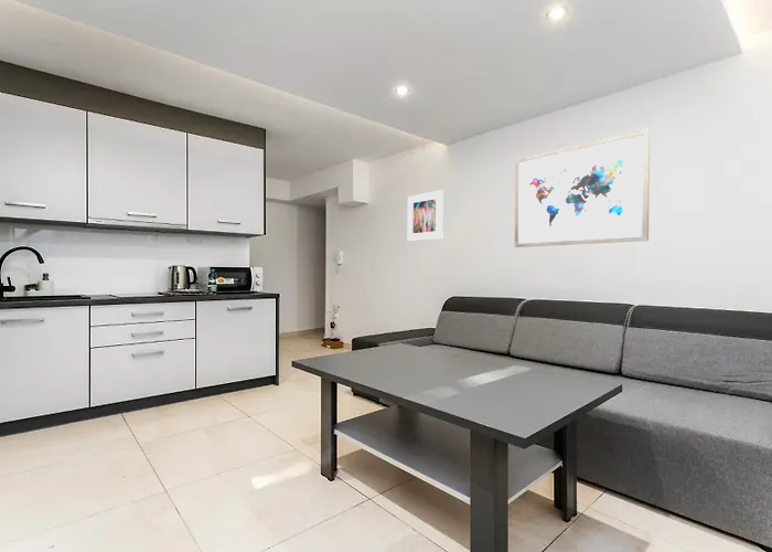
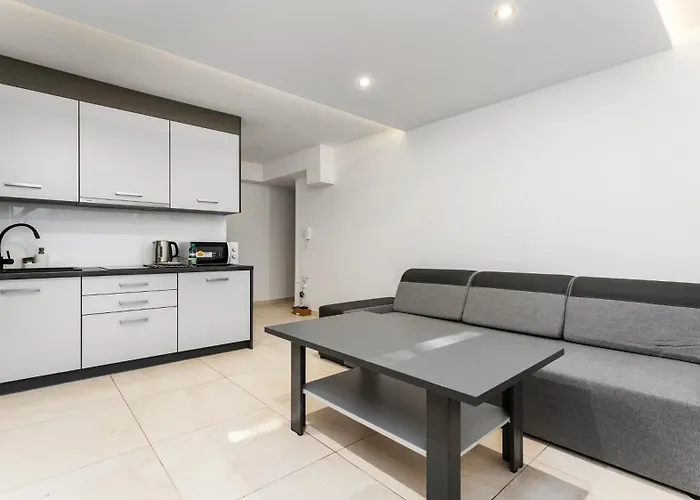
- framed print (423, 216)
- wall art (573, 194)
